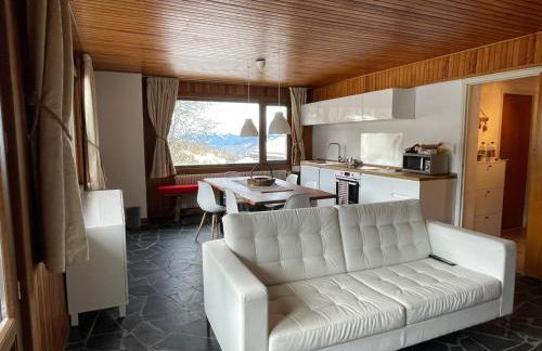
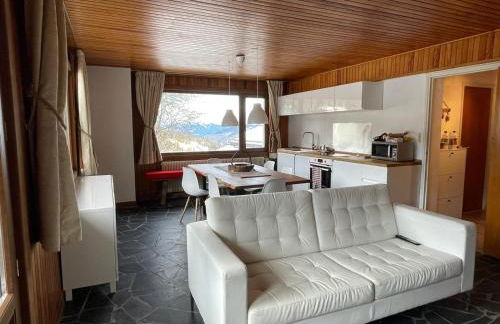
- wastebasket (133, 217)
